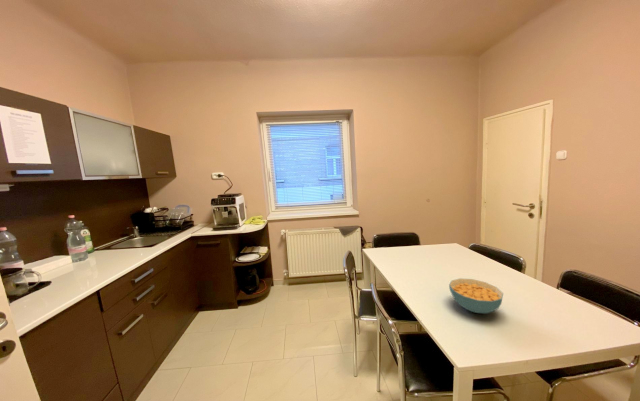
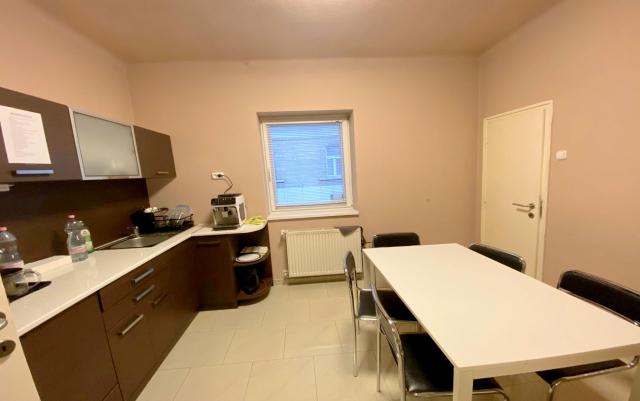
- cereal bowl (474, 298)
